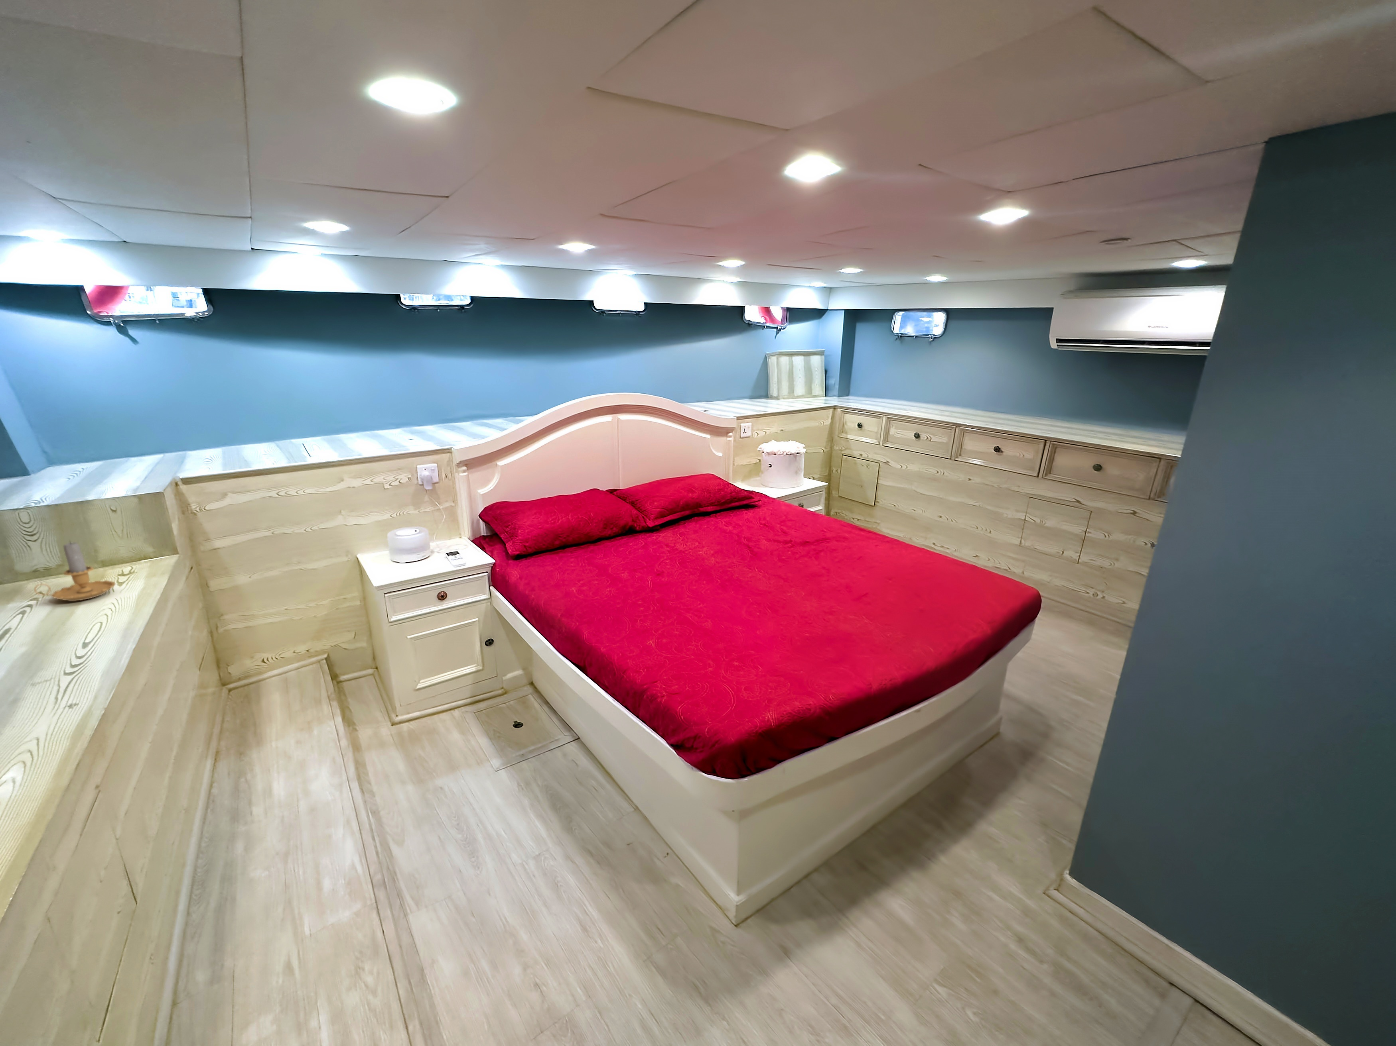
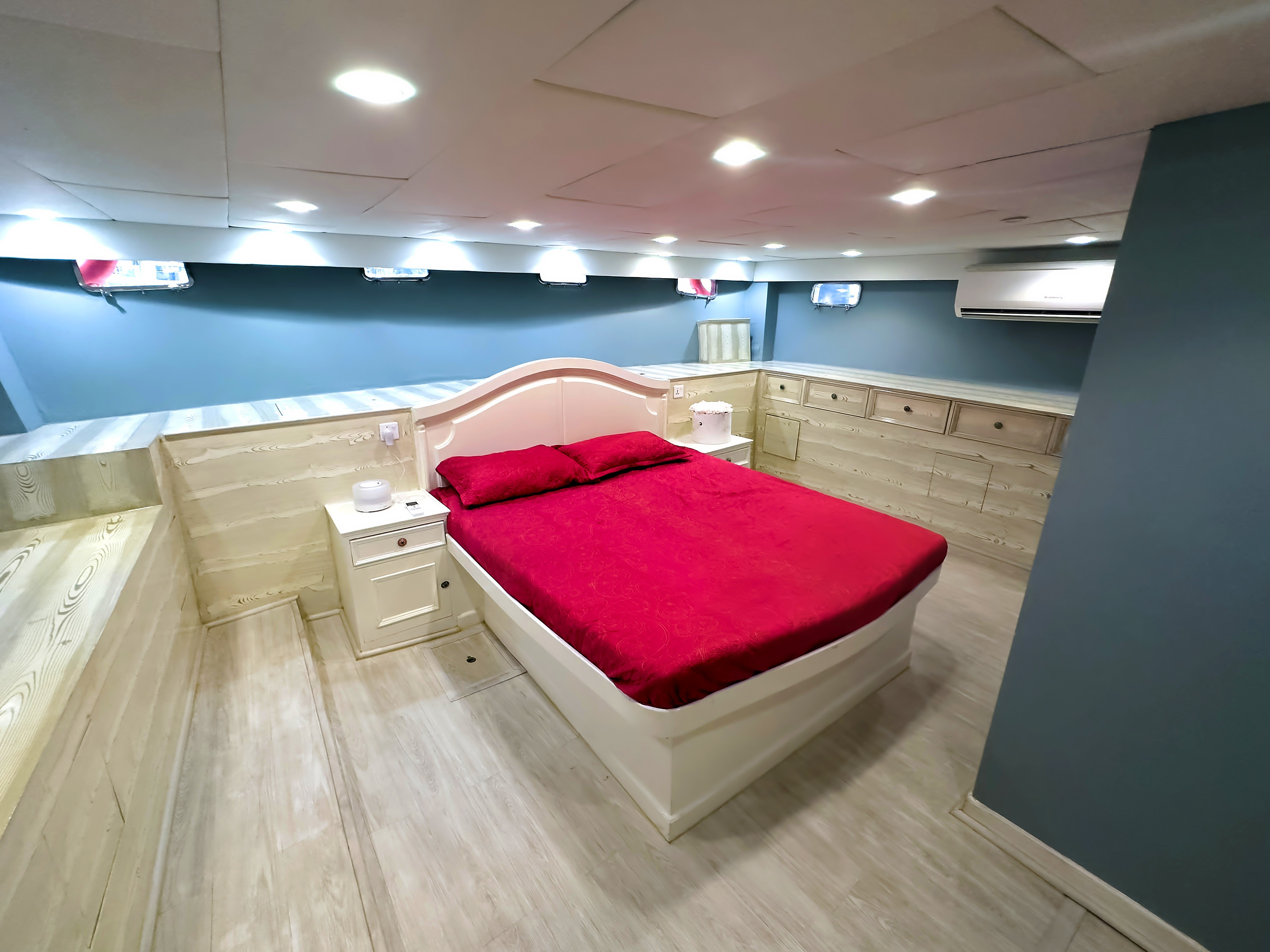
- candle (70, 569)
